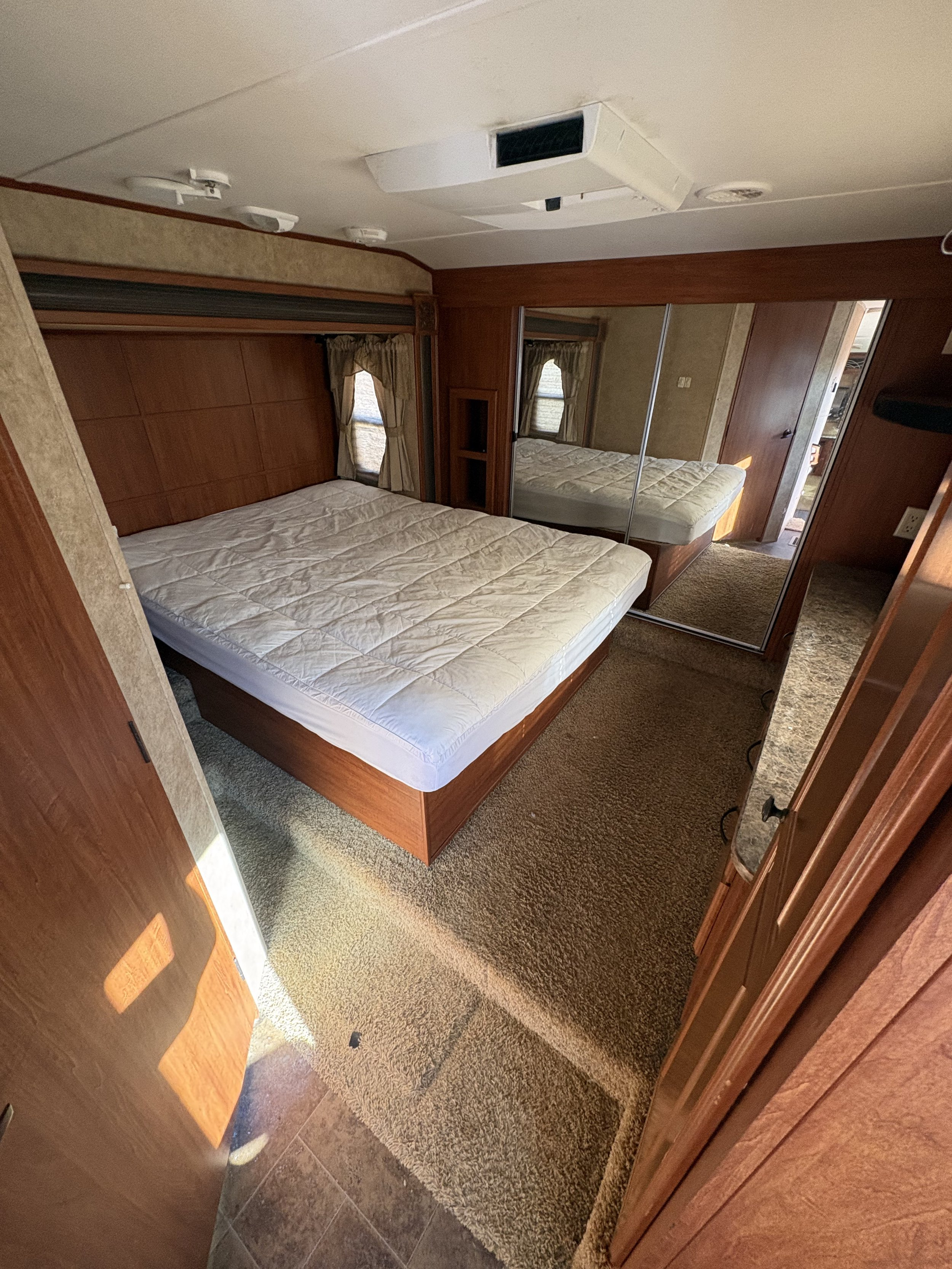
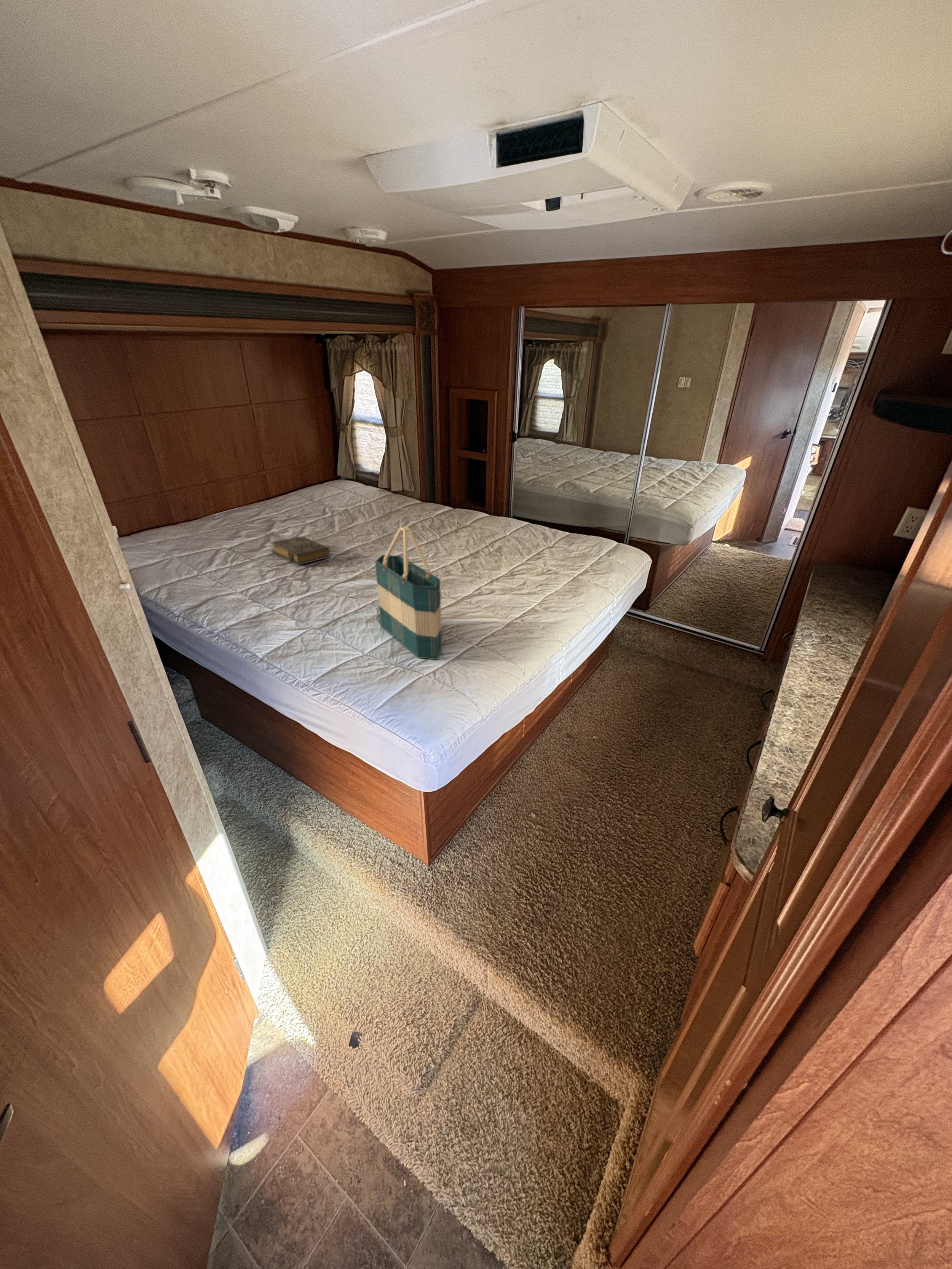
+ book (300, 549)
+ tote bag (407, 585)
